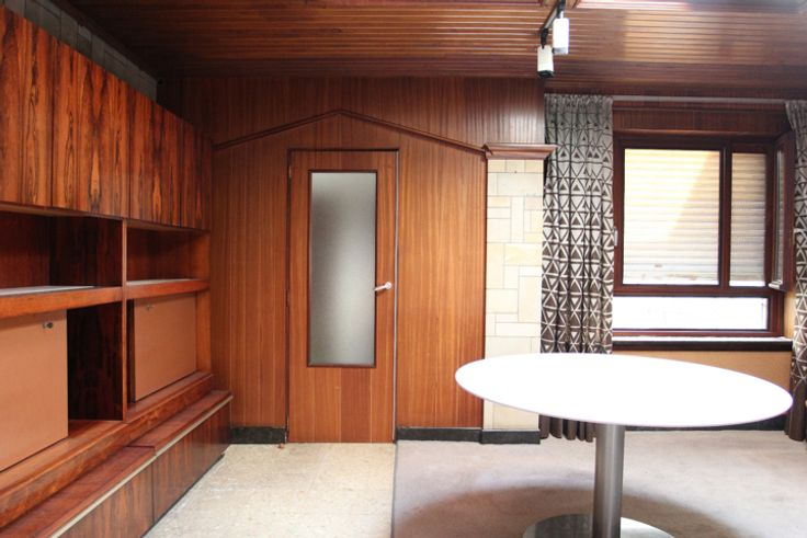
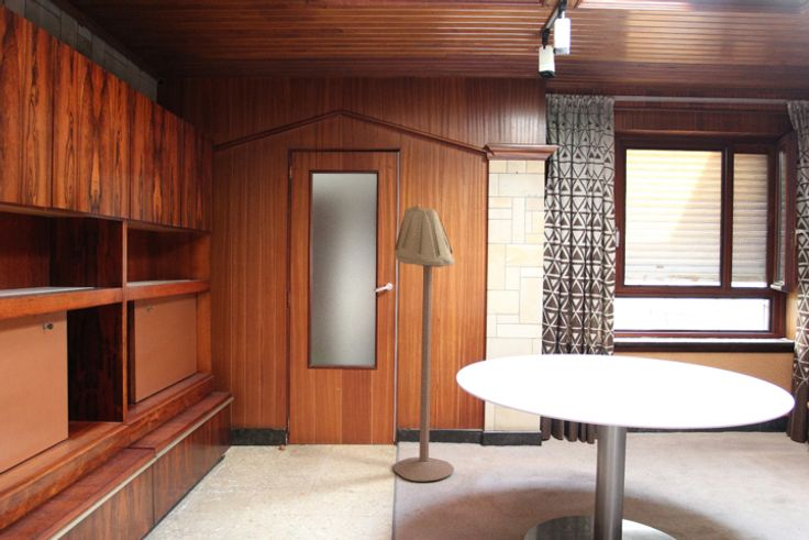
+ floor lamp (424, 334)
